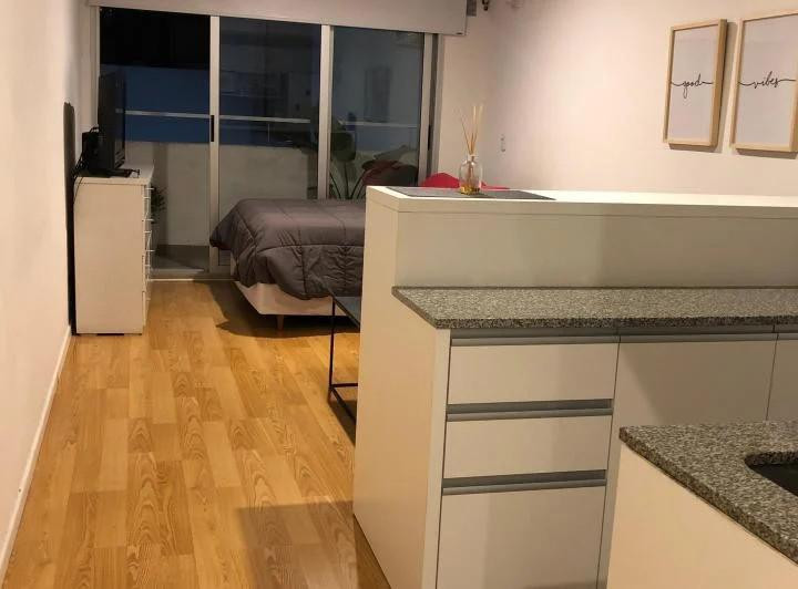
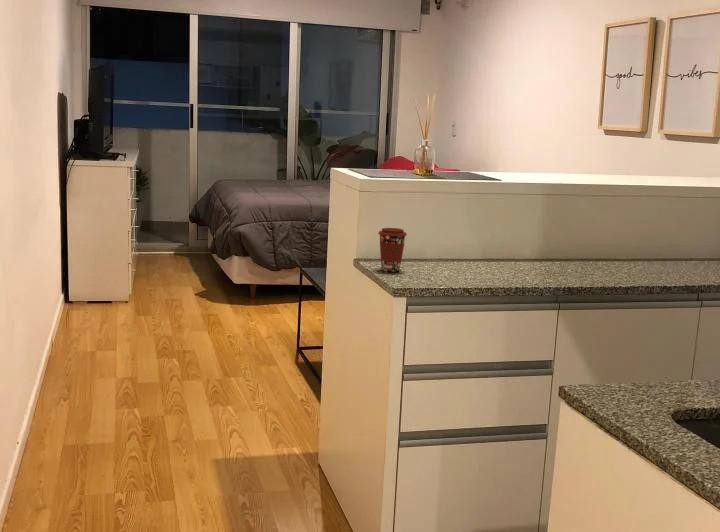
+ coffee cup (391, 249)
